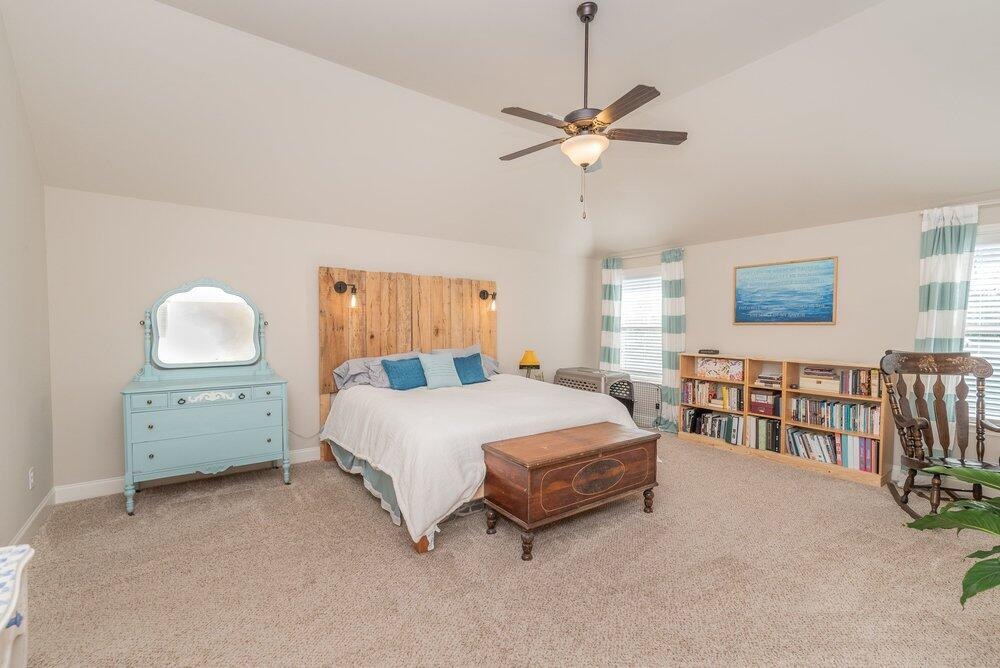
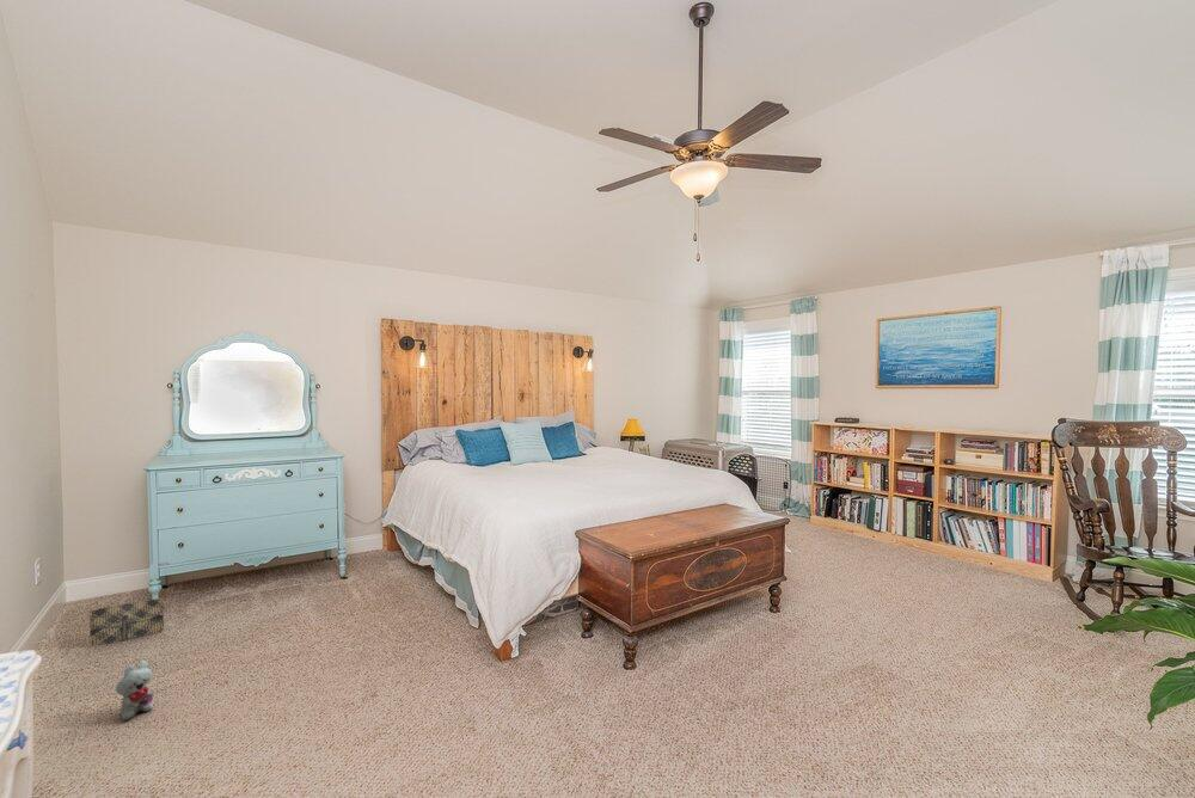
+ plush toy (135, 687)
+ bag (128, 621)
